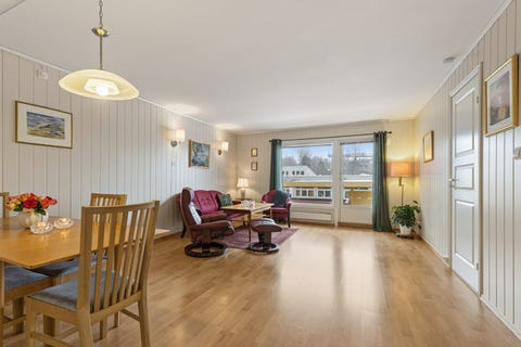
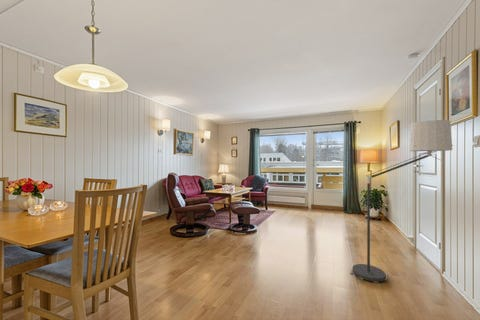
+ floor lamp (369, 201)
